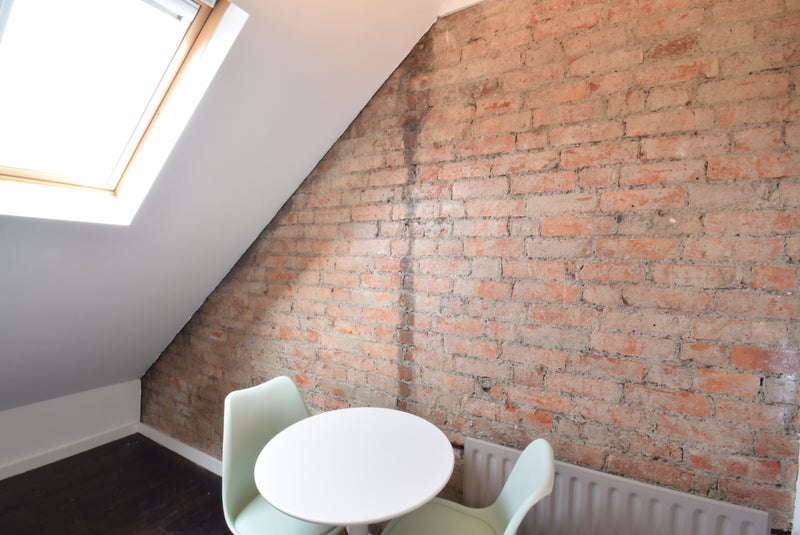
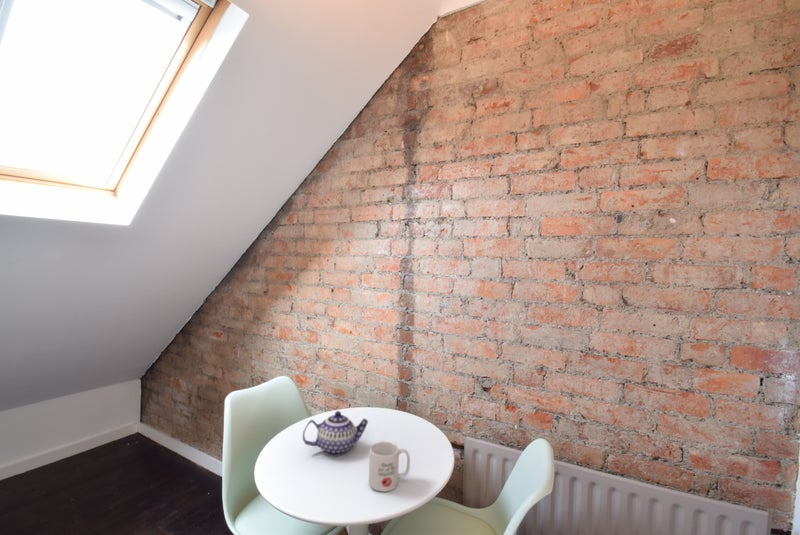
+ teapot (336, 430)
+ mug (390, 464)
